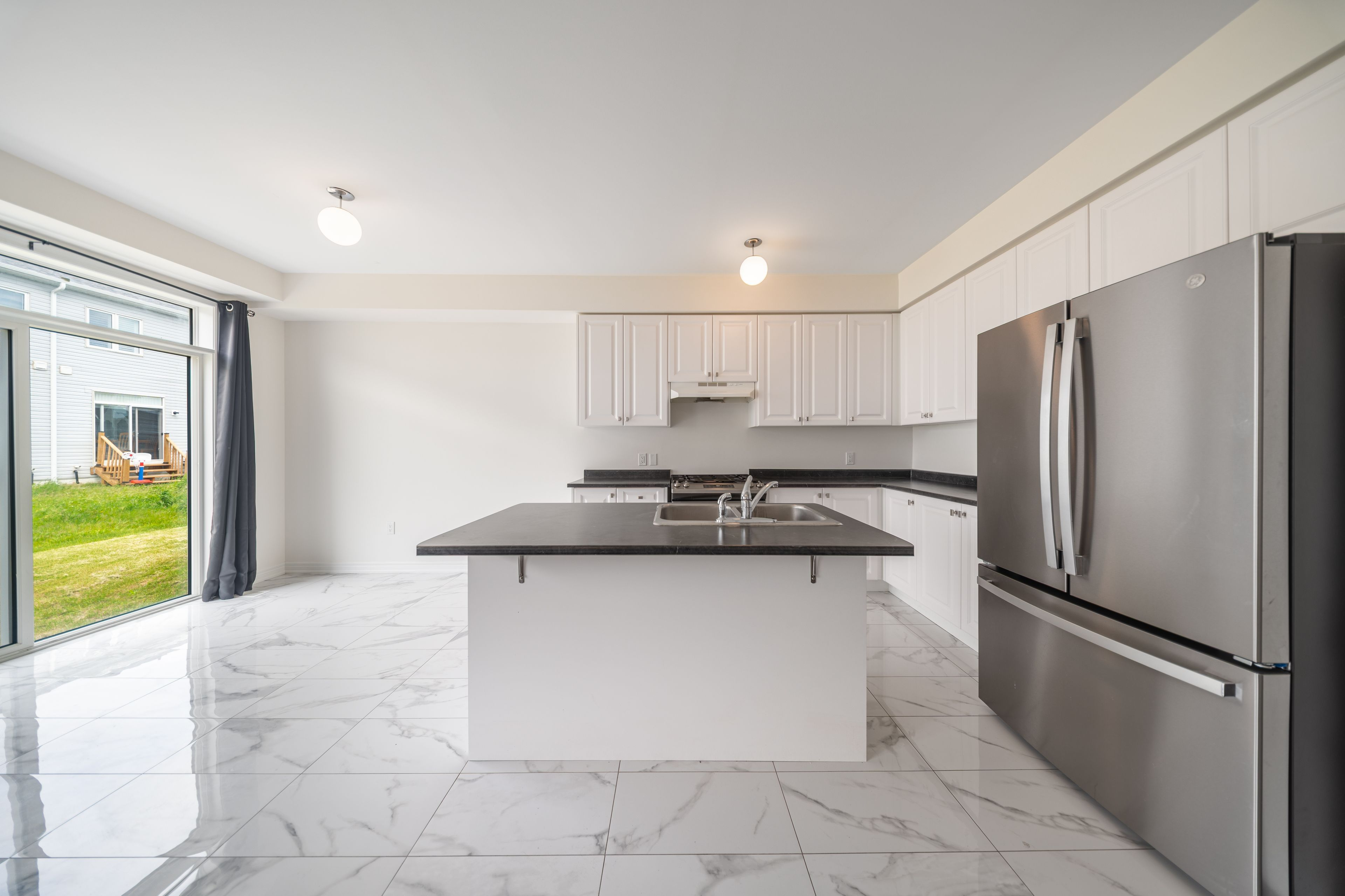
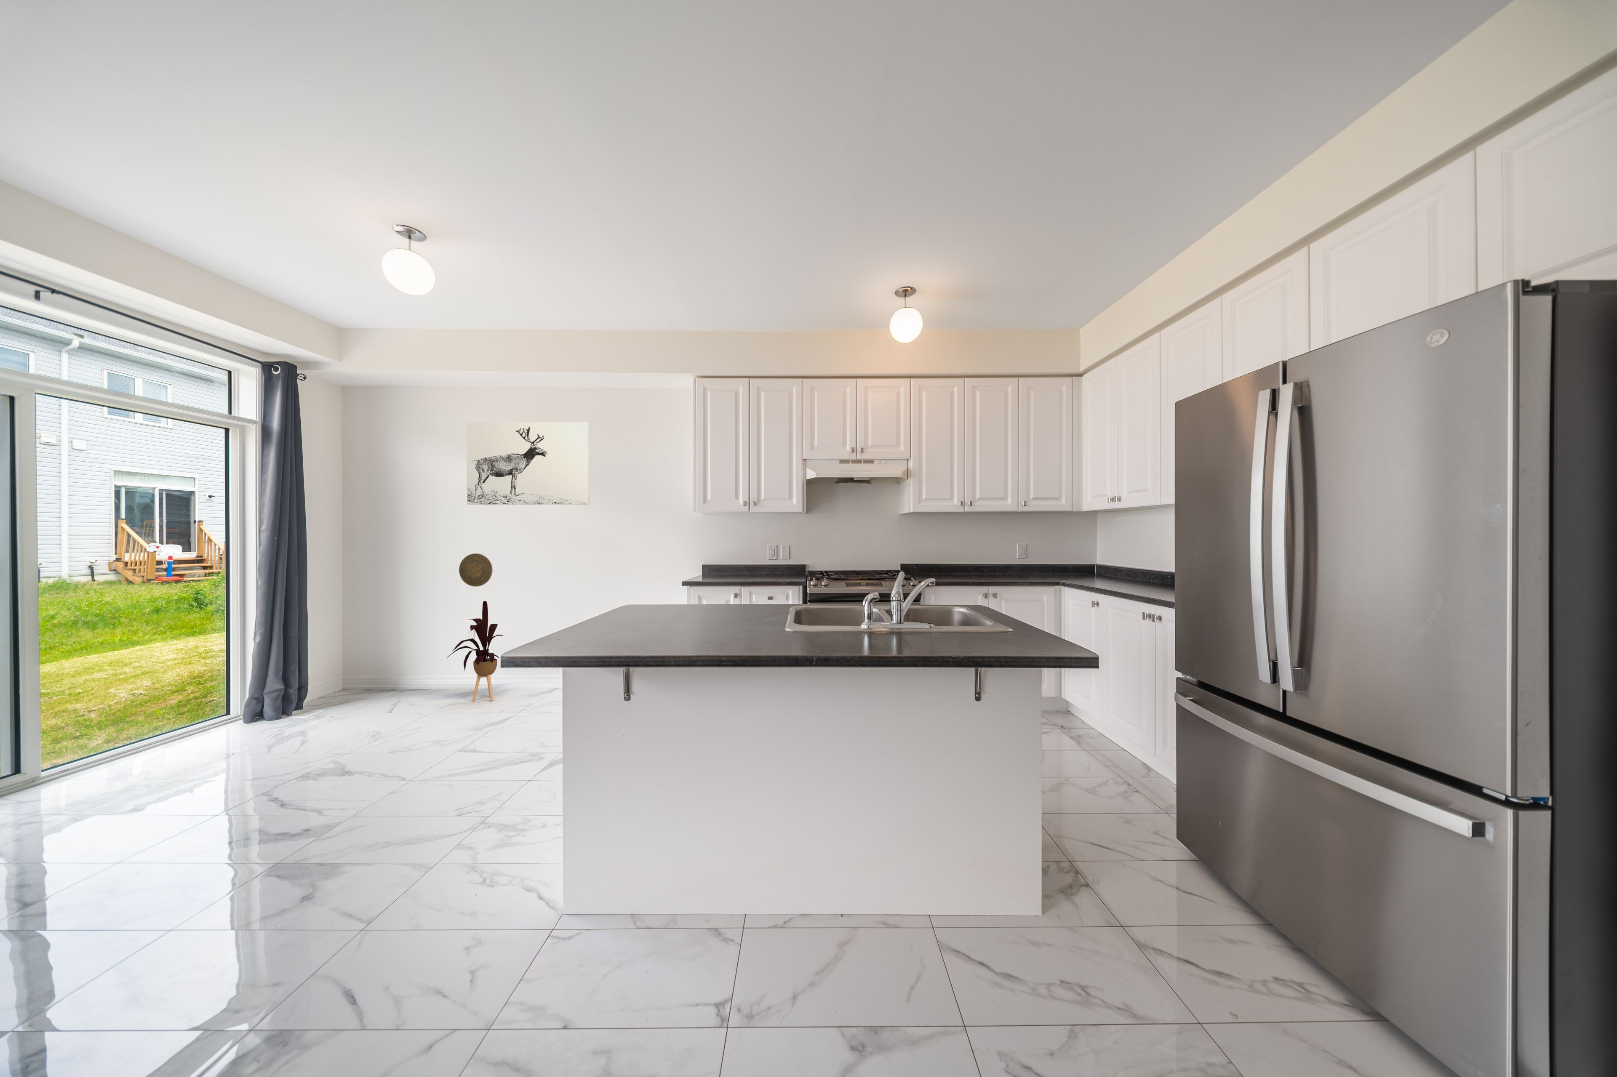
+ house plant (478, 650)
+ wall art (529, 464)
+ decorative plate (475, 570)
